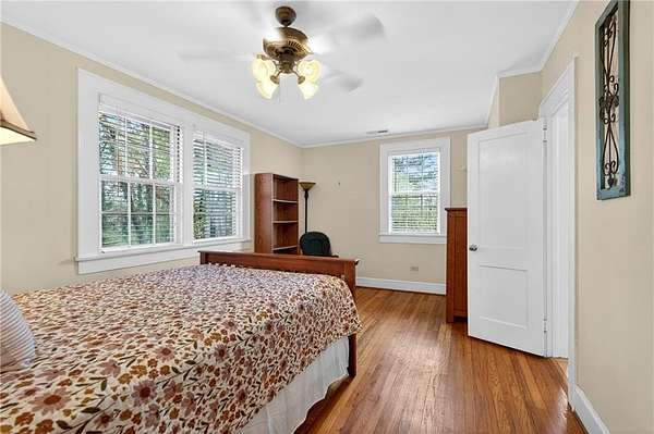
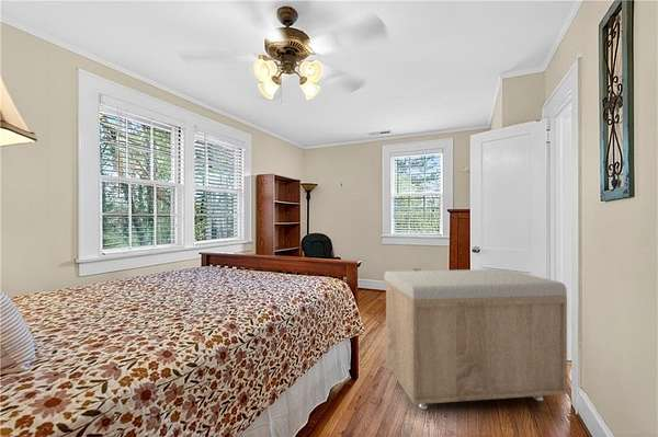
+ storage bench (465, 331)
